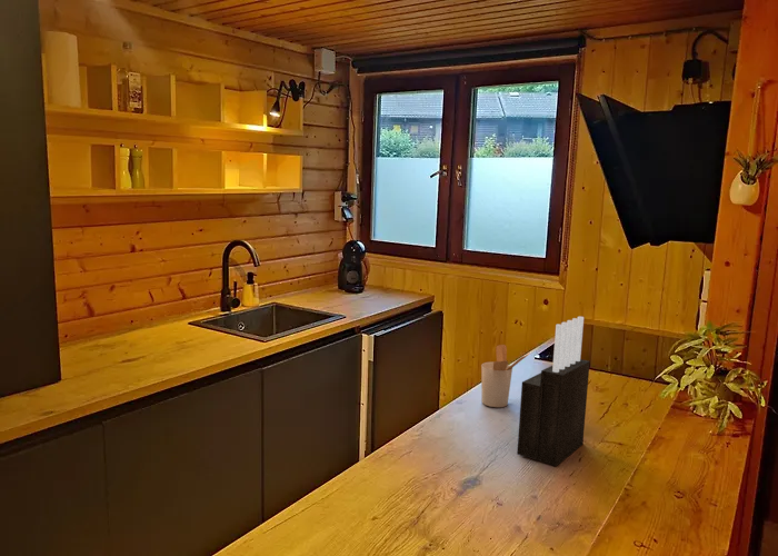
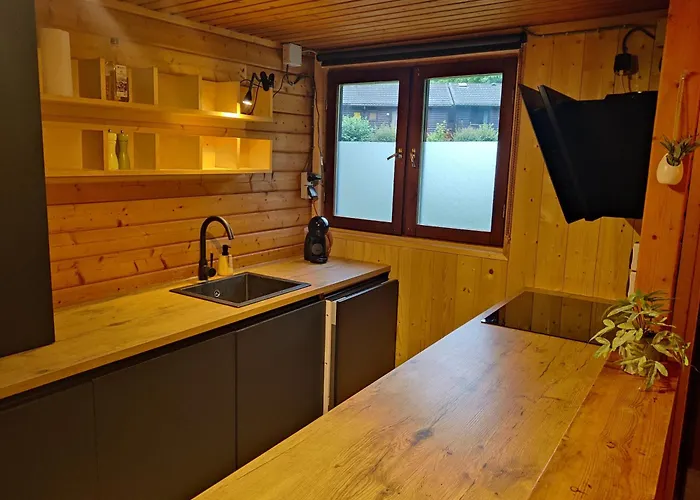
- knife block (551, 384)
- utensil holder (503, 376)
